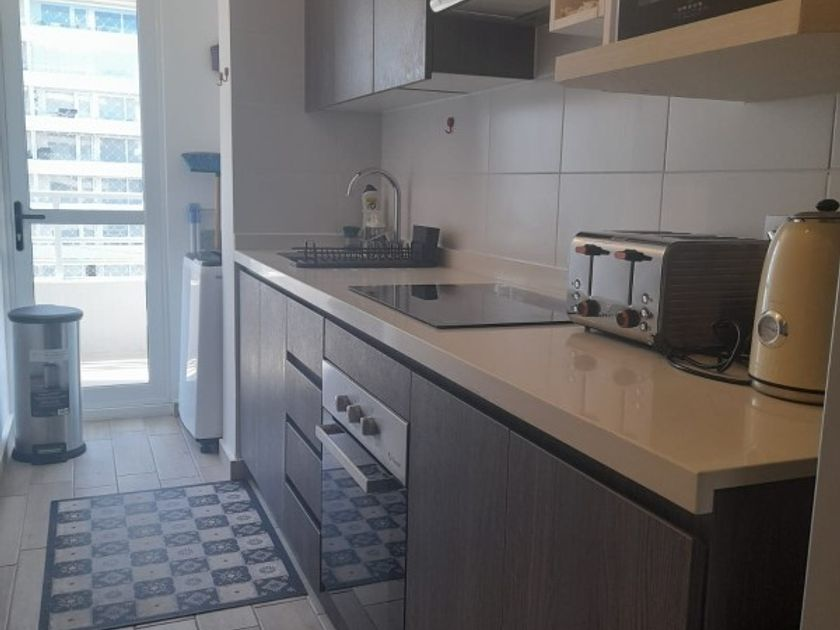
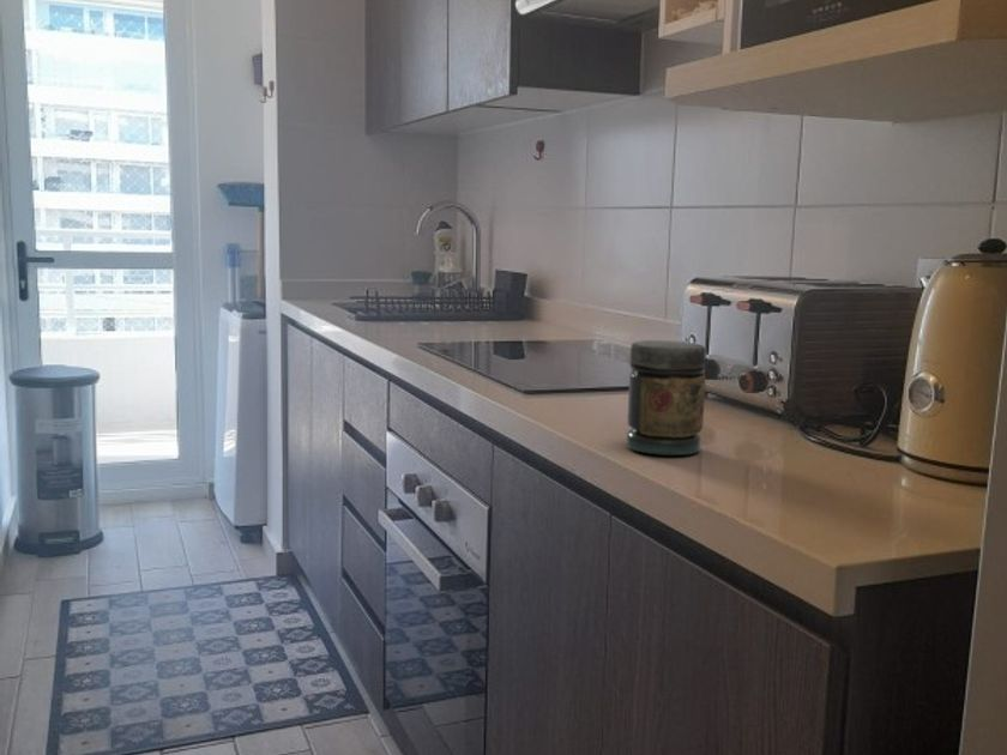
+ jar (665, 395)
